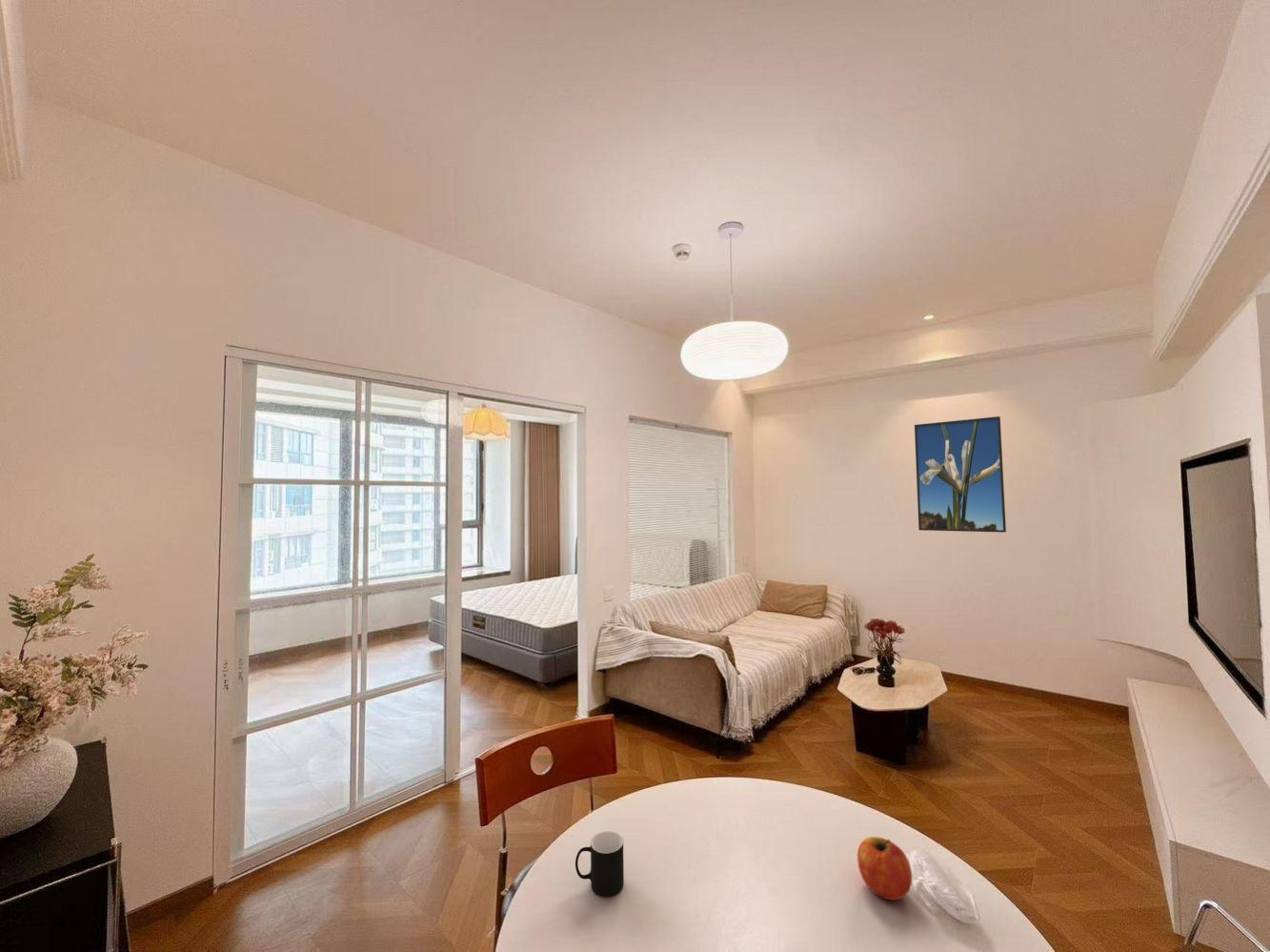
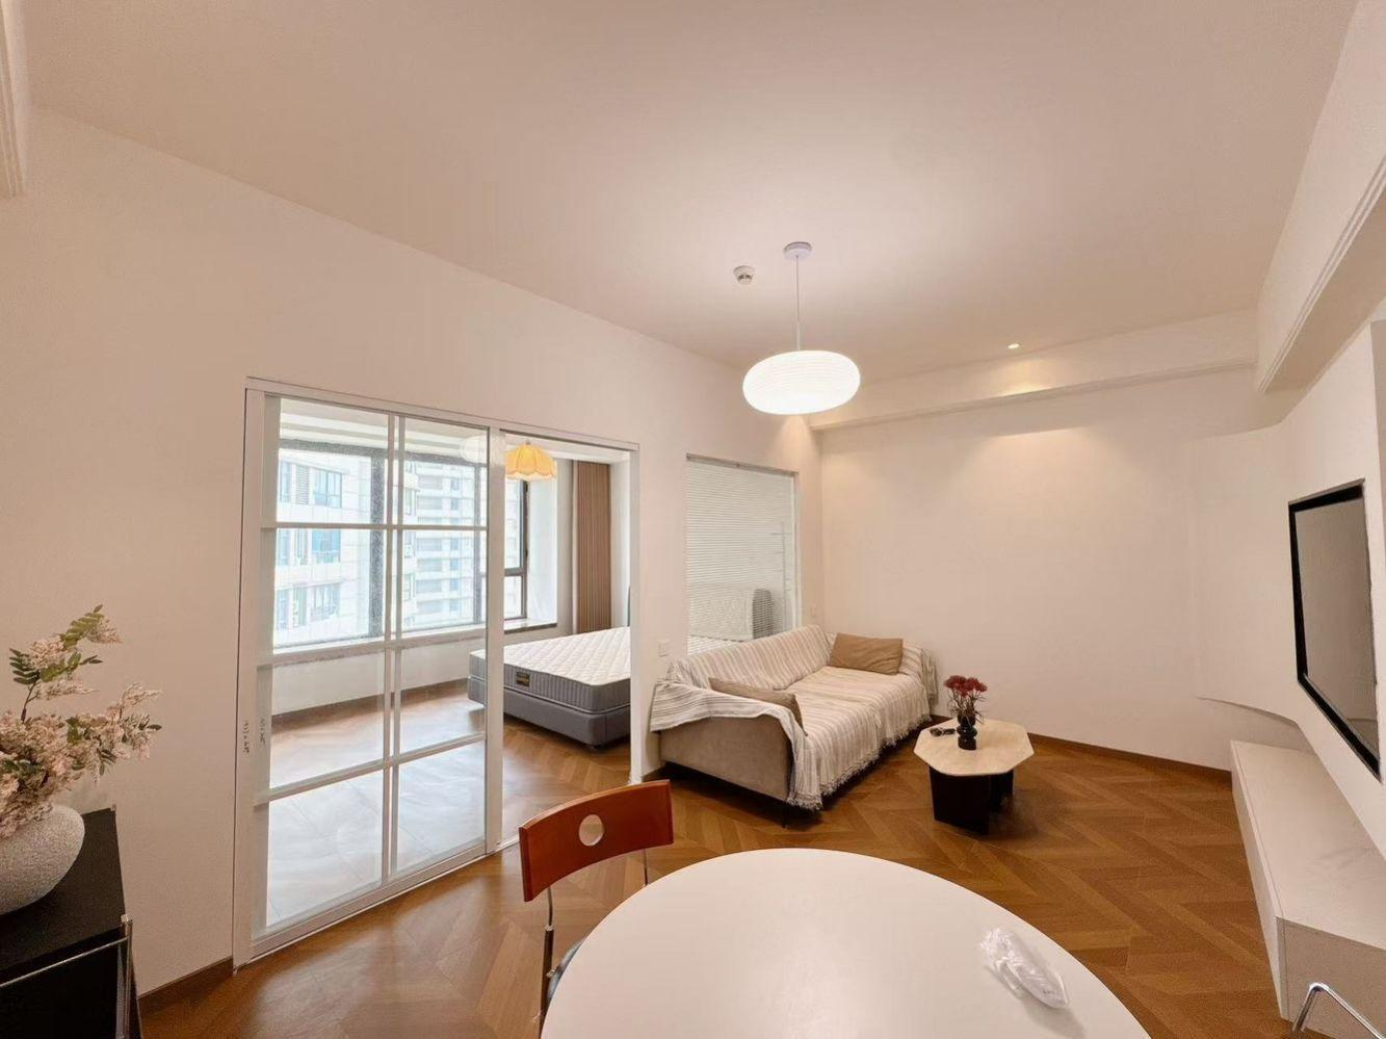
- cup (599, 863)
- fruit (883, 864)
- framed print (958, 476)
